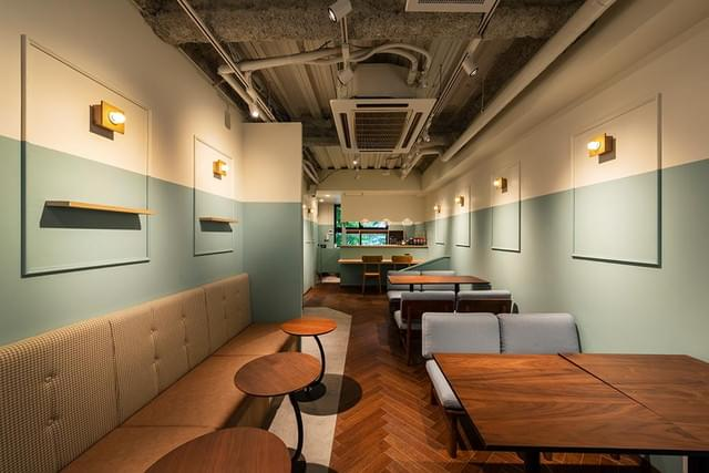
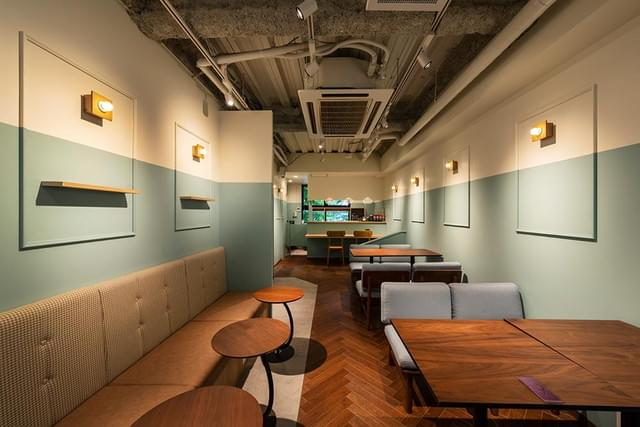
+ smartphone (538, 388)
